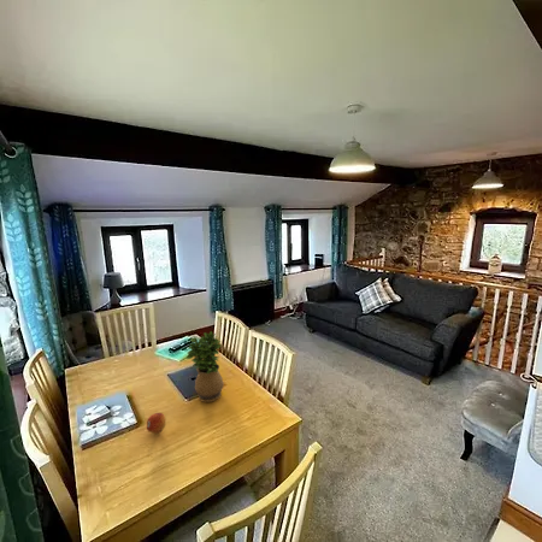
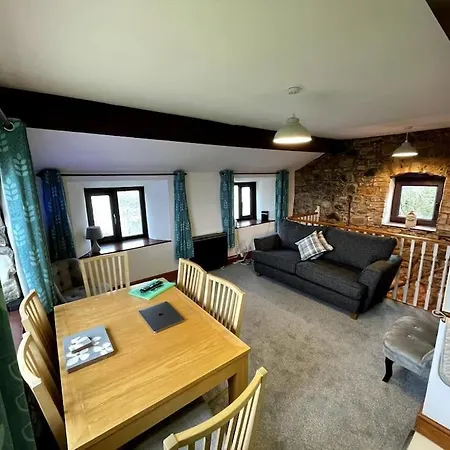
- potted plant (206, 363)
- fruit (155, 423)
